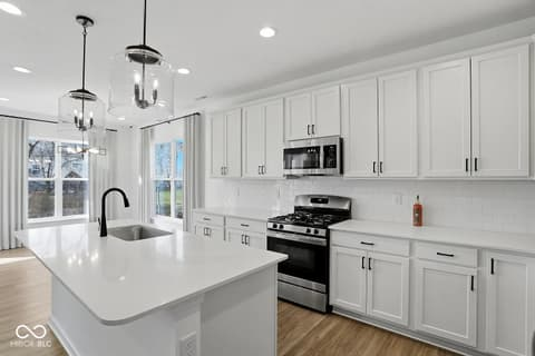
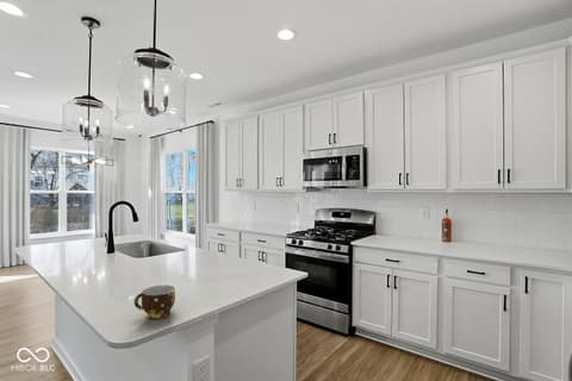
+ cup (156, 302)
